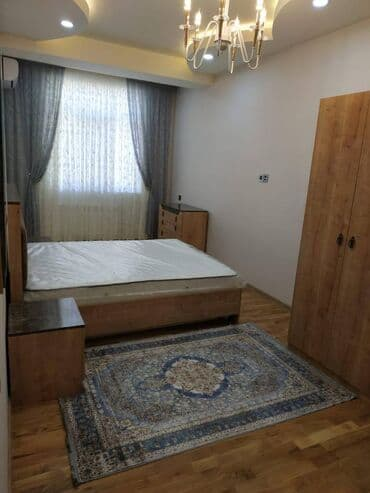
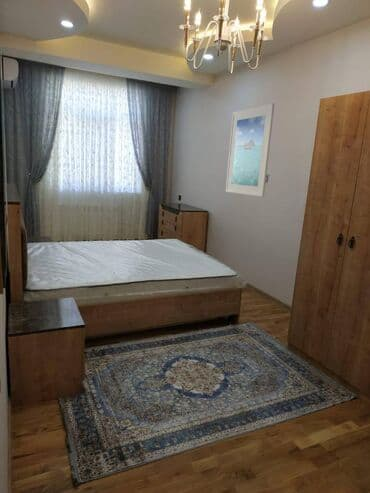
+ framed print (247, 152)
